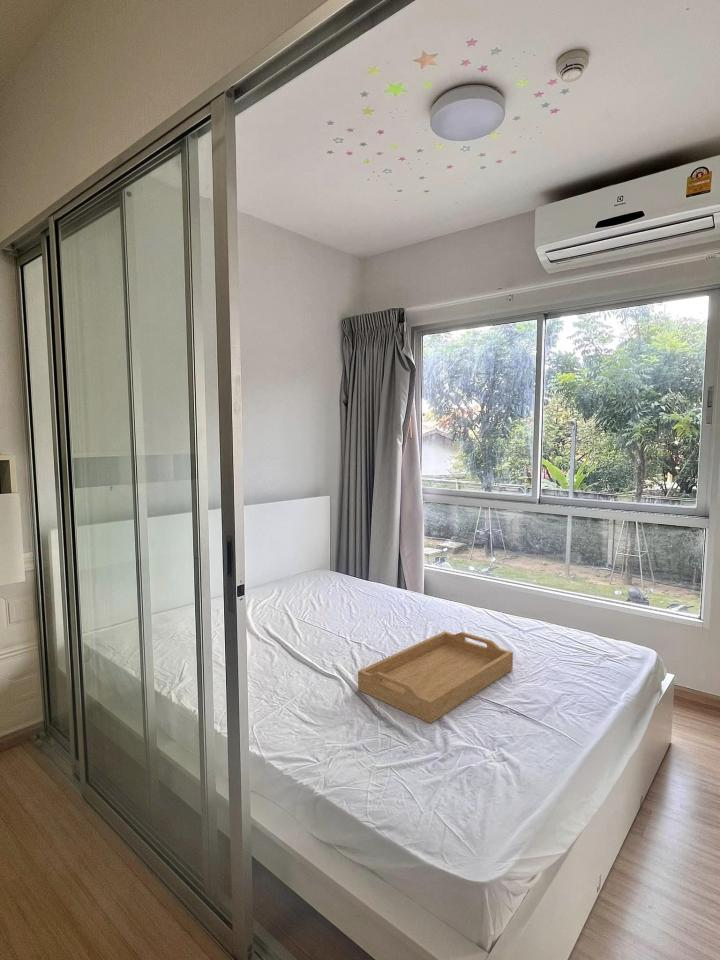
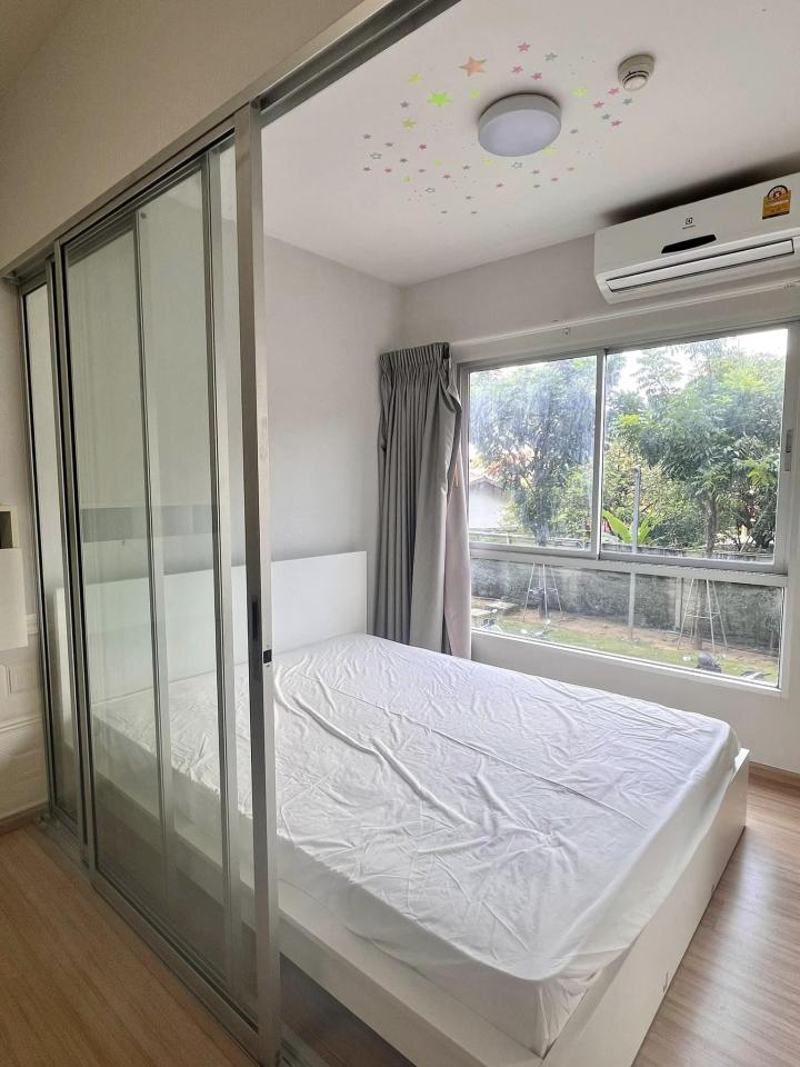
- serving tray (438, 667)
